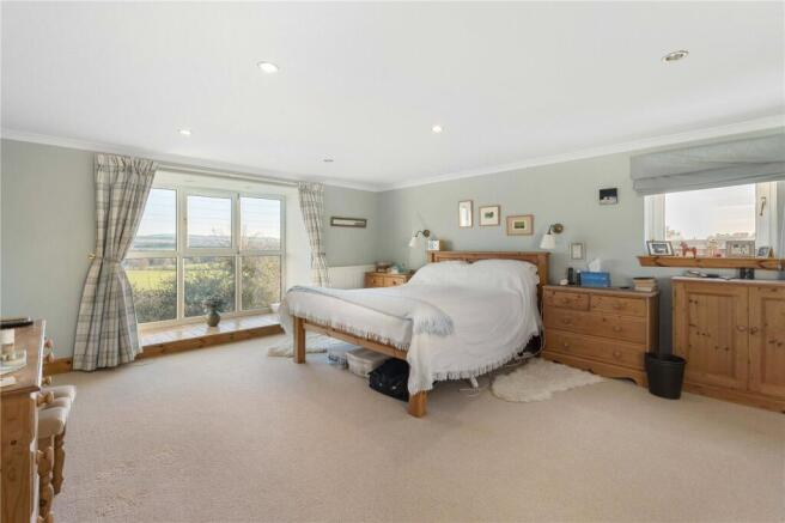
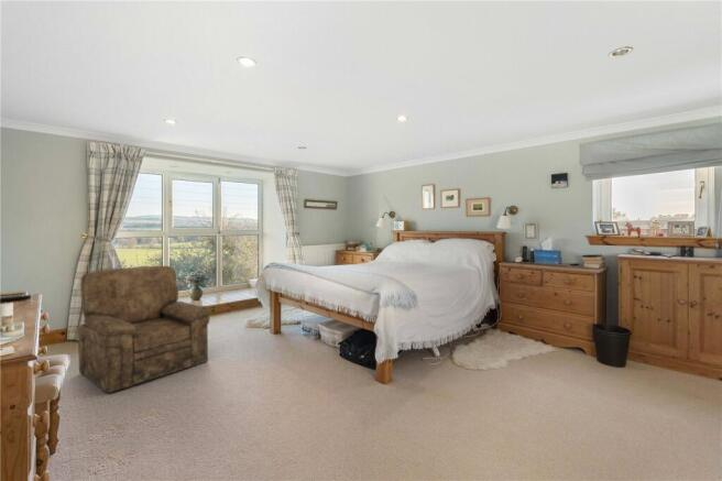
+ armchair (145, 317)
